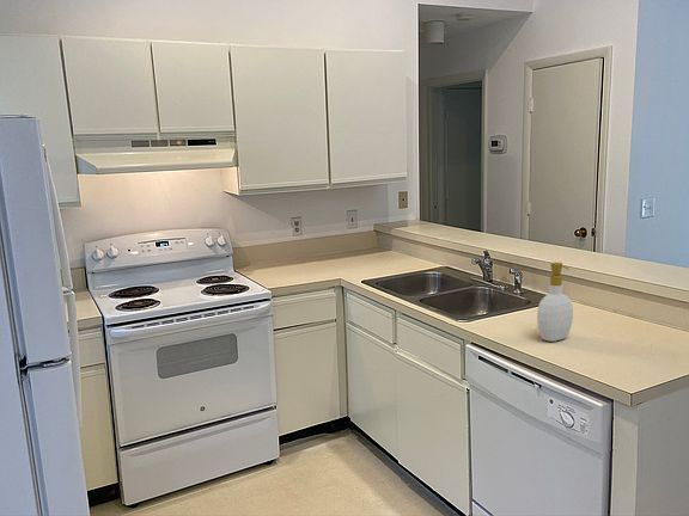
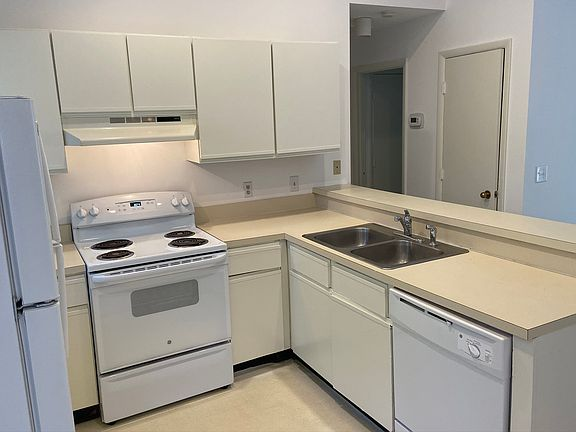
- soap bottle (556, 301)
